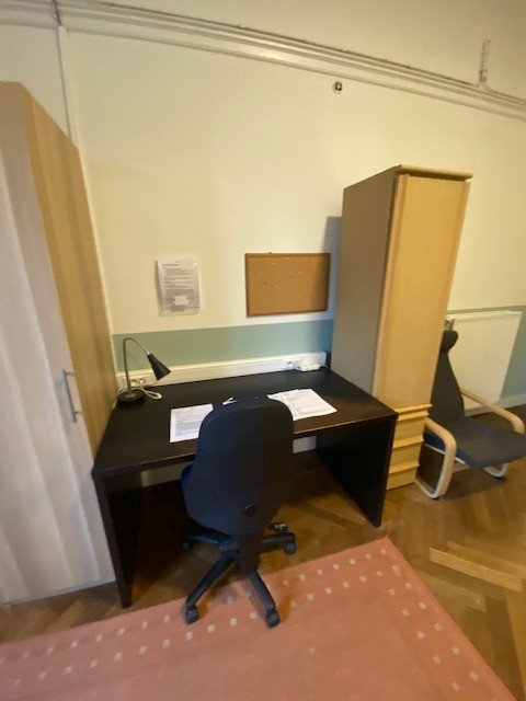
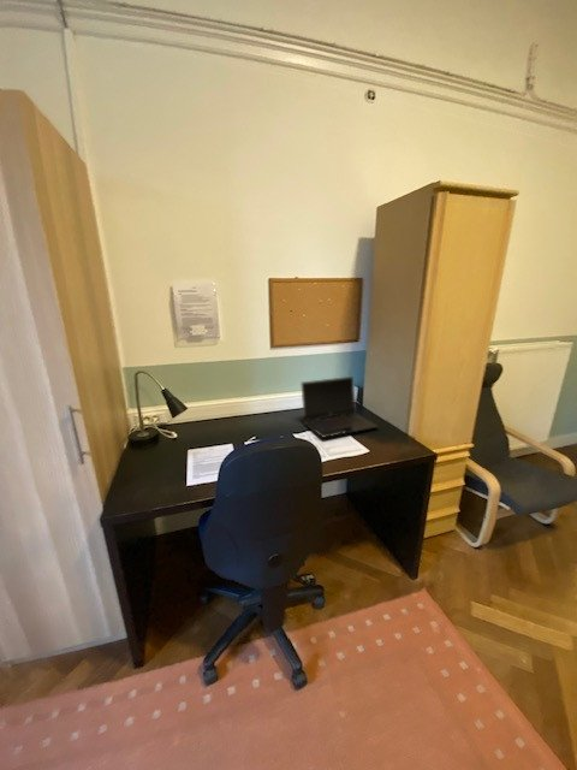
+ laptop computer (339, 404)
